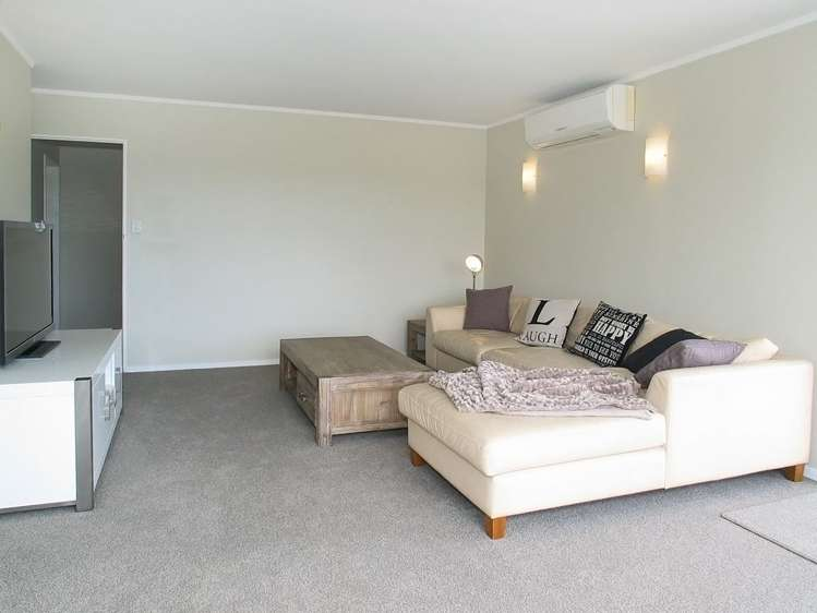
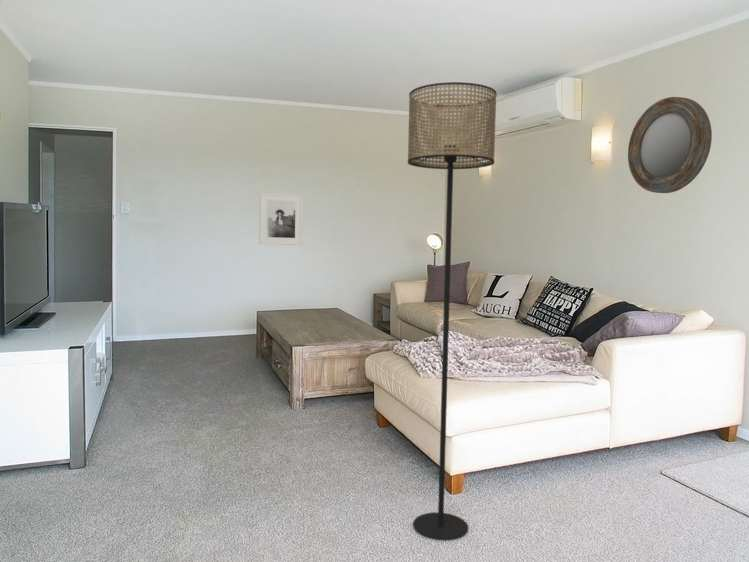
+ floor lamp (446, 315)
+ home mirror (666, 145)
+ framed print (281, 219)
